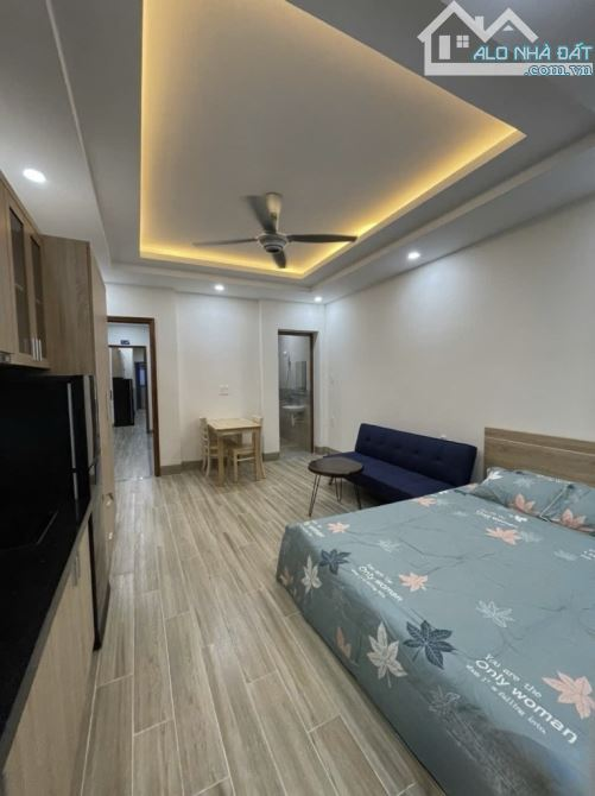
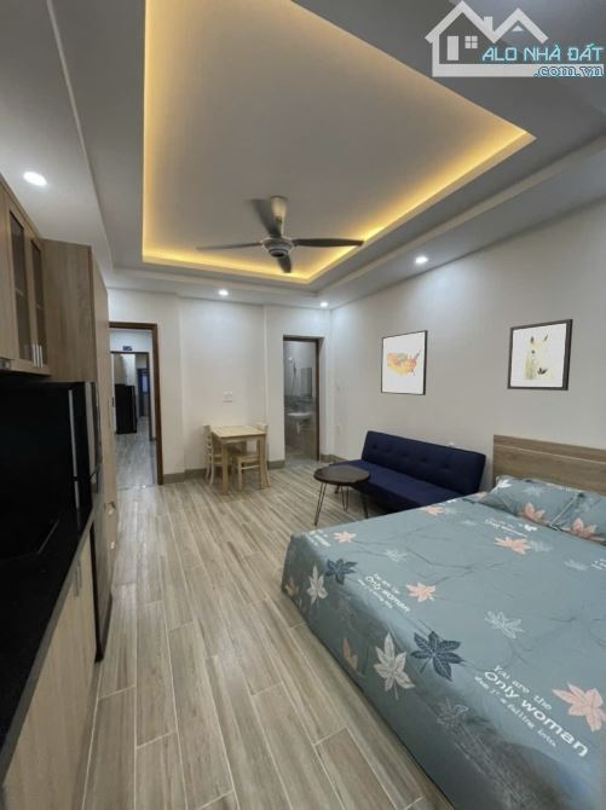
+ wall art (537, 357)
+ wall art (402, 364)
